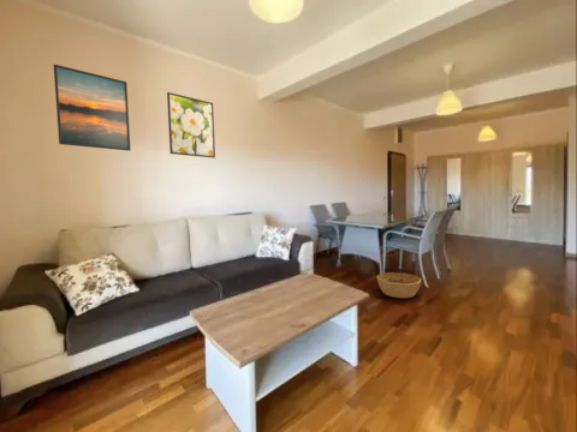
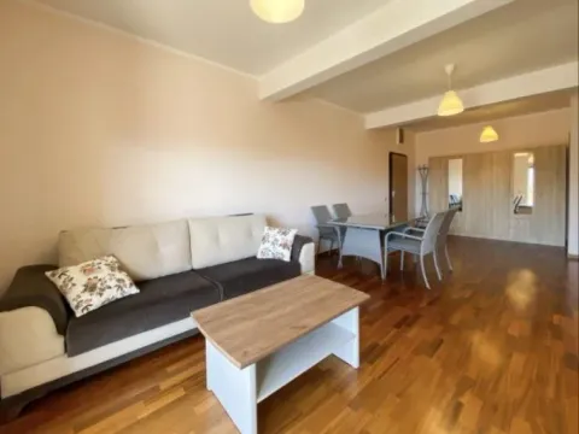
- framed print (192, 126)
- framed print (95, 110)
- basket (398, 284)
